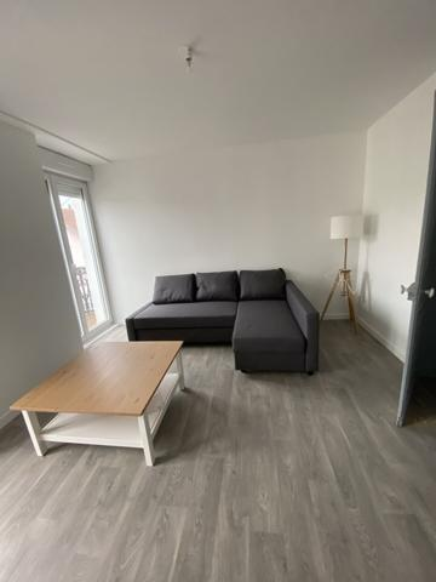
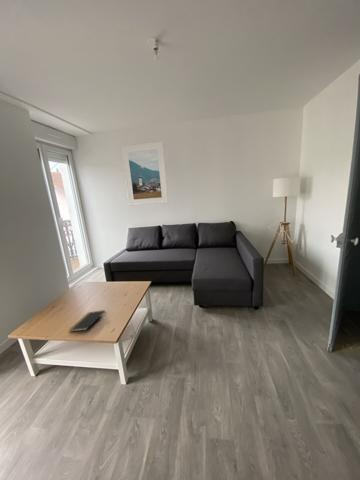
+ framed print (145, 175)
+ notepad (87, 320)
